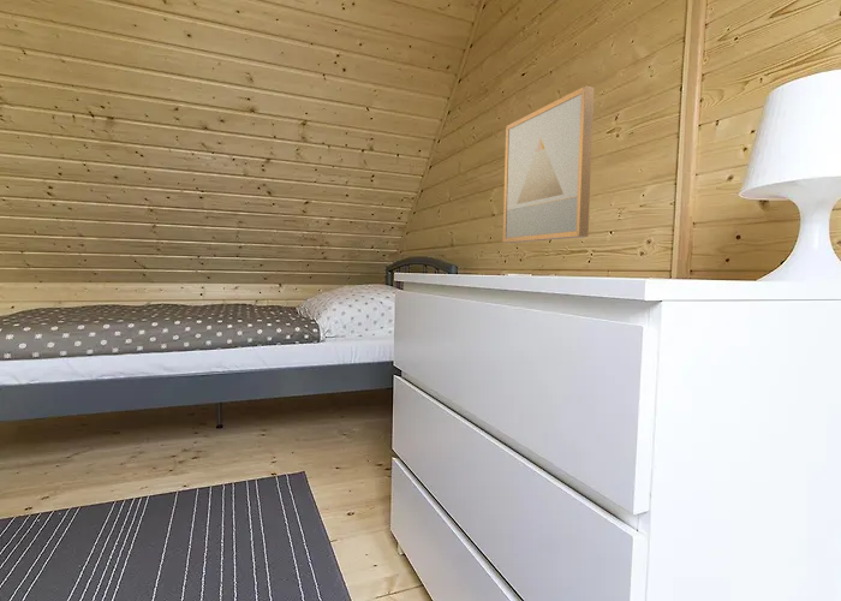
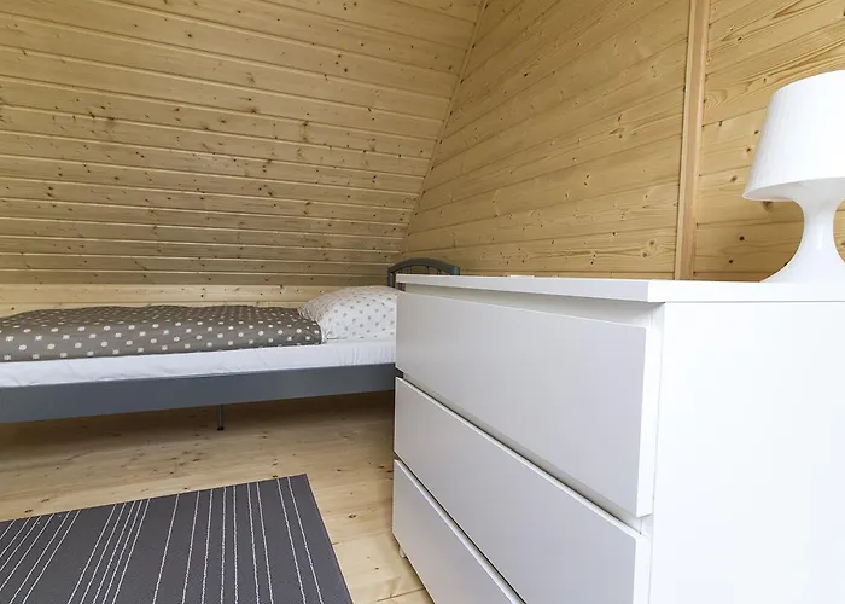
- wall art (542, 174)
